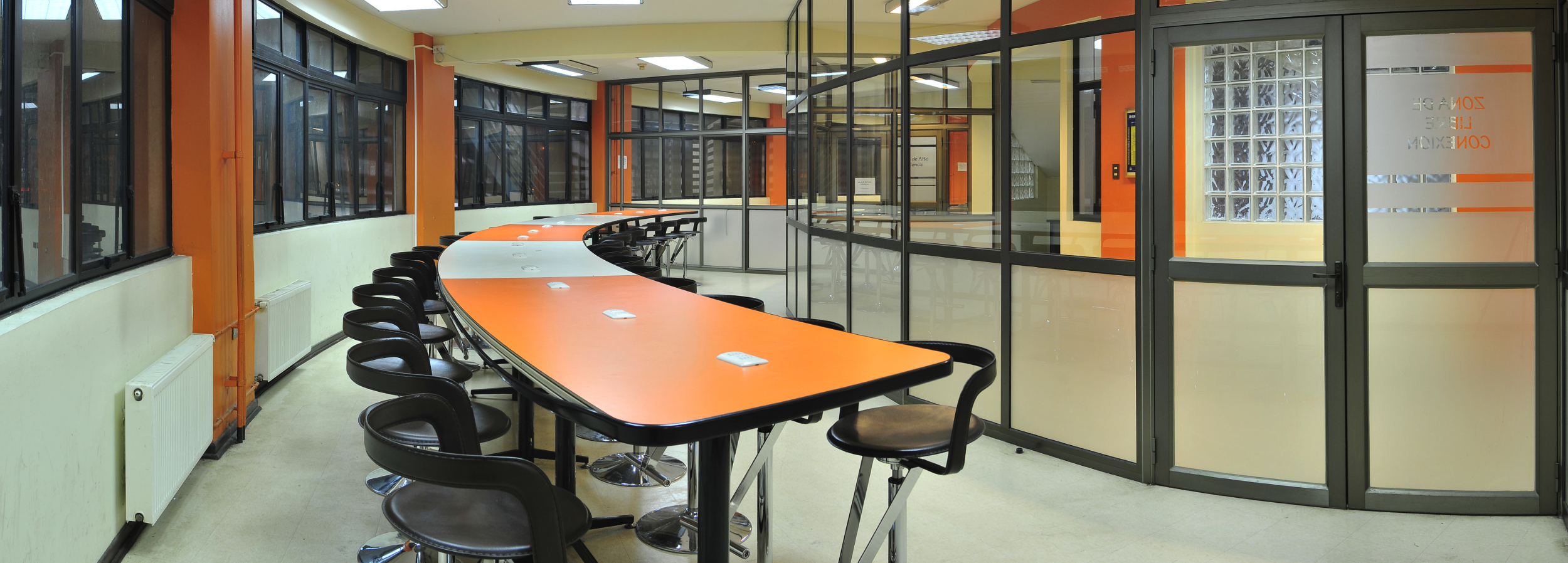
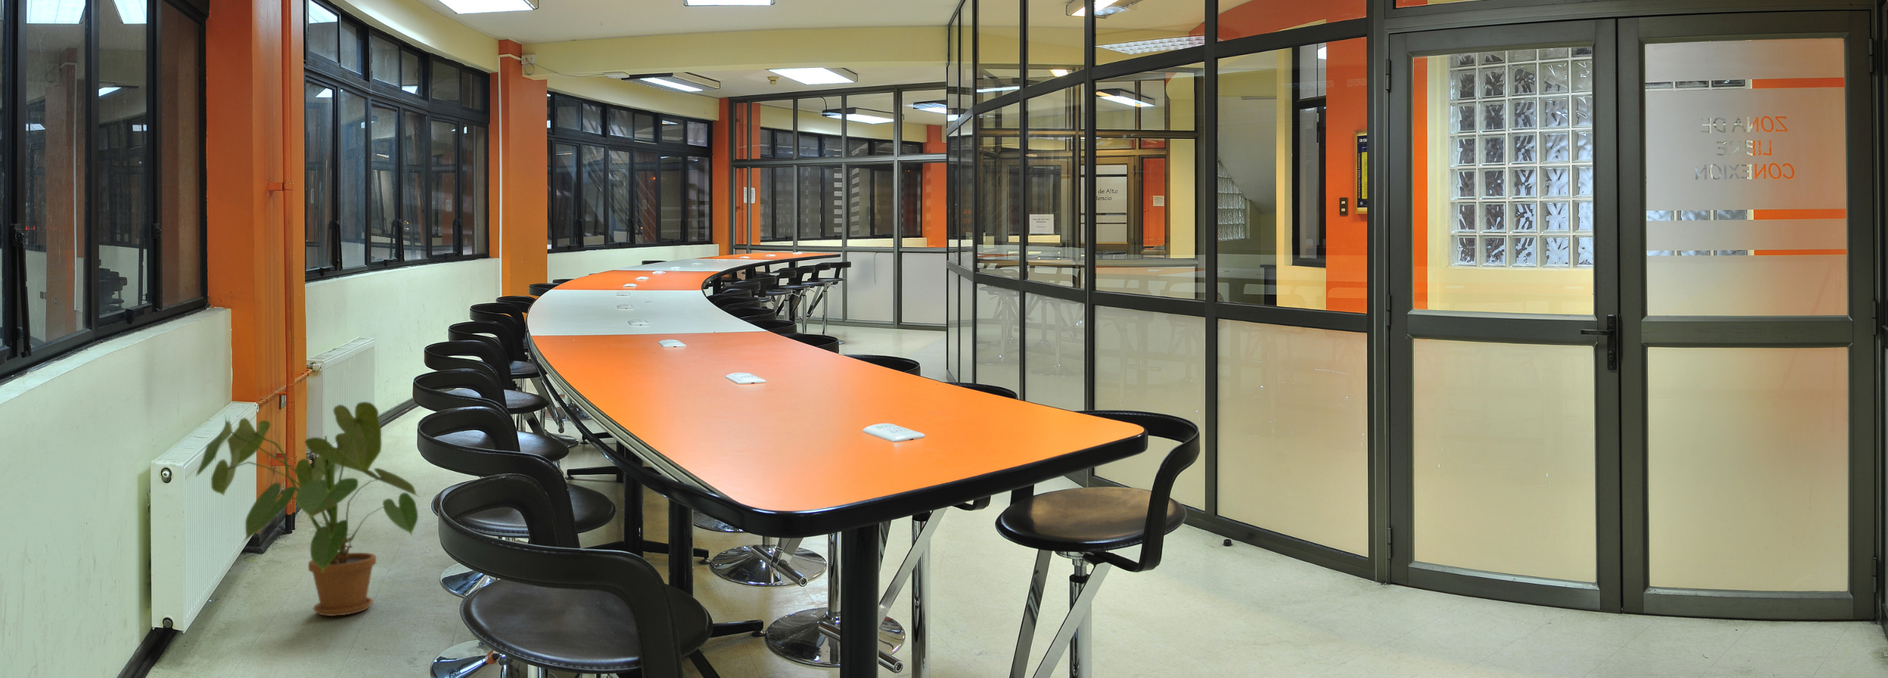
+ house plant (313, 506)
